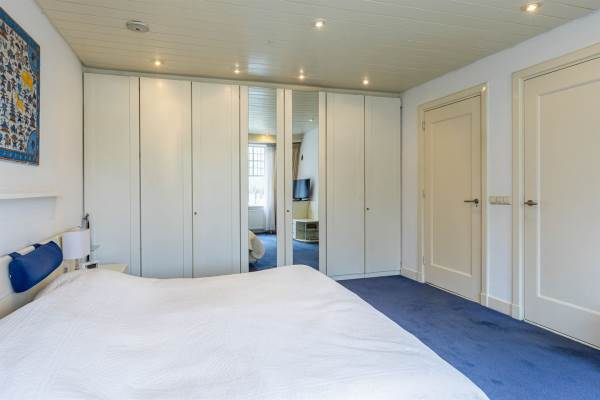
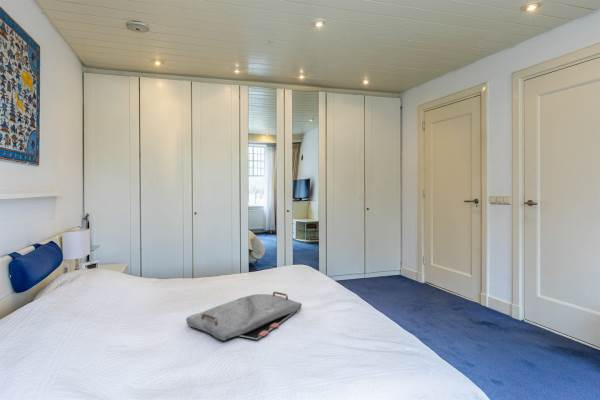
+ serving tray (252, 312)
